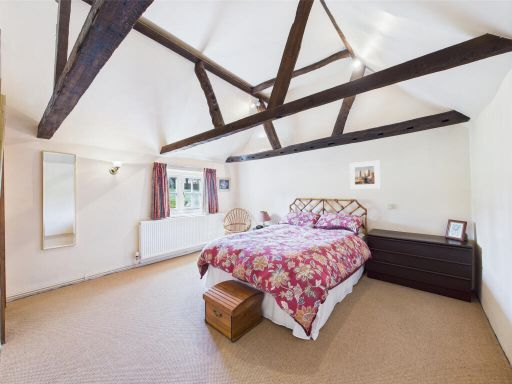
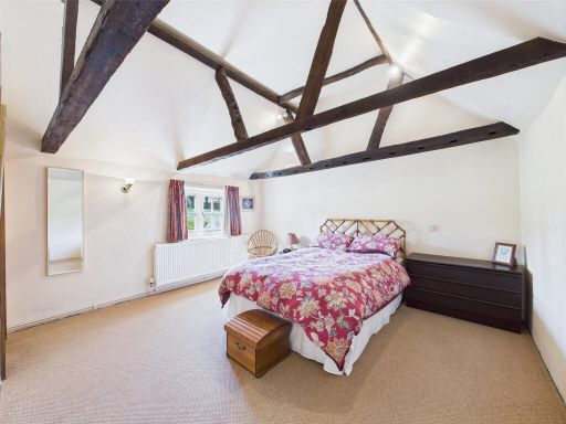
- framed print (364, 175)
